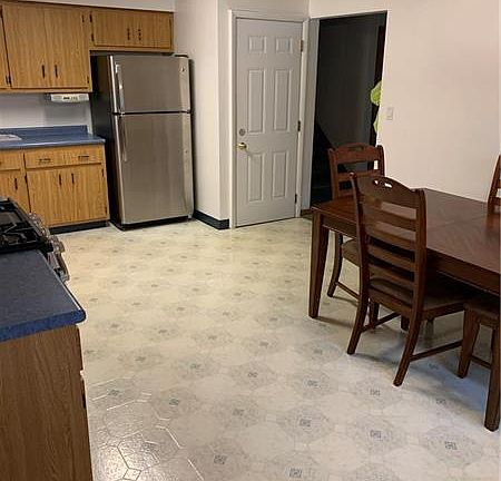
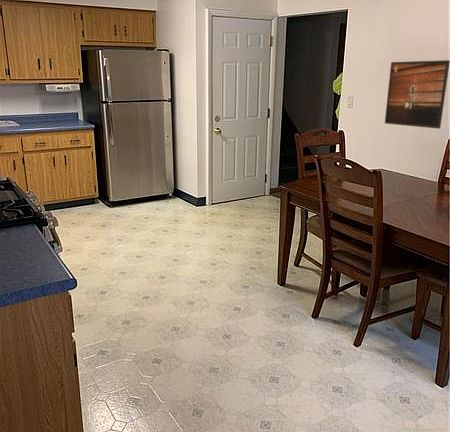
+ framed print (414, 94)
